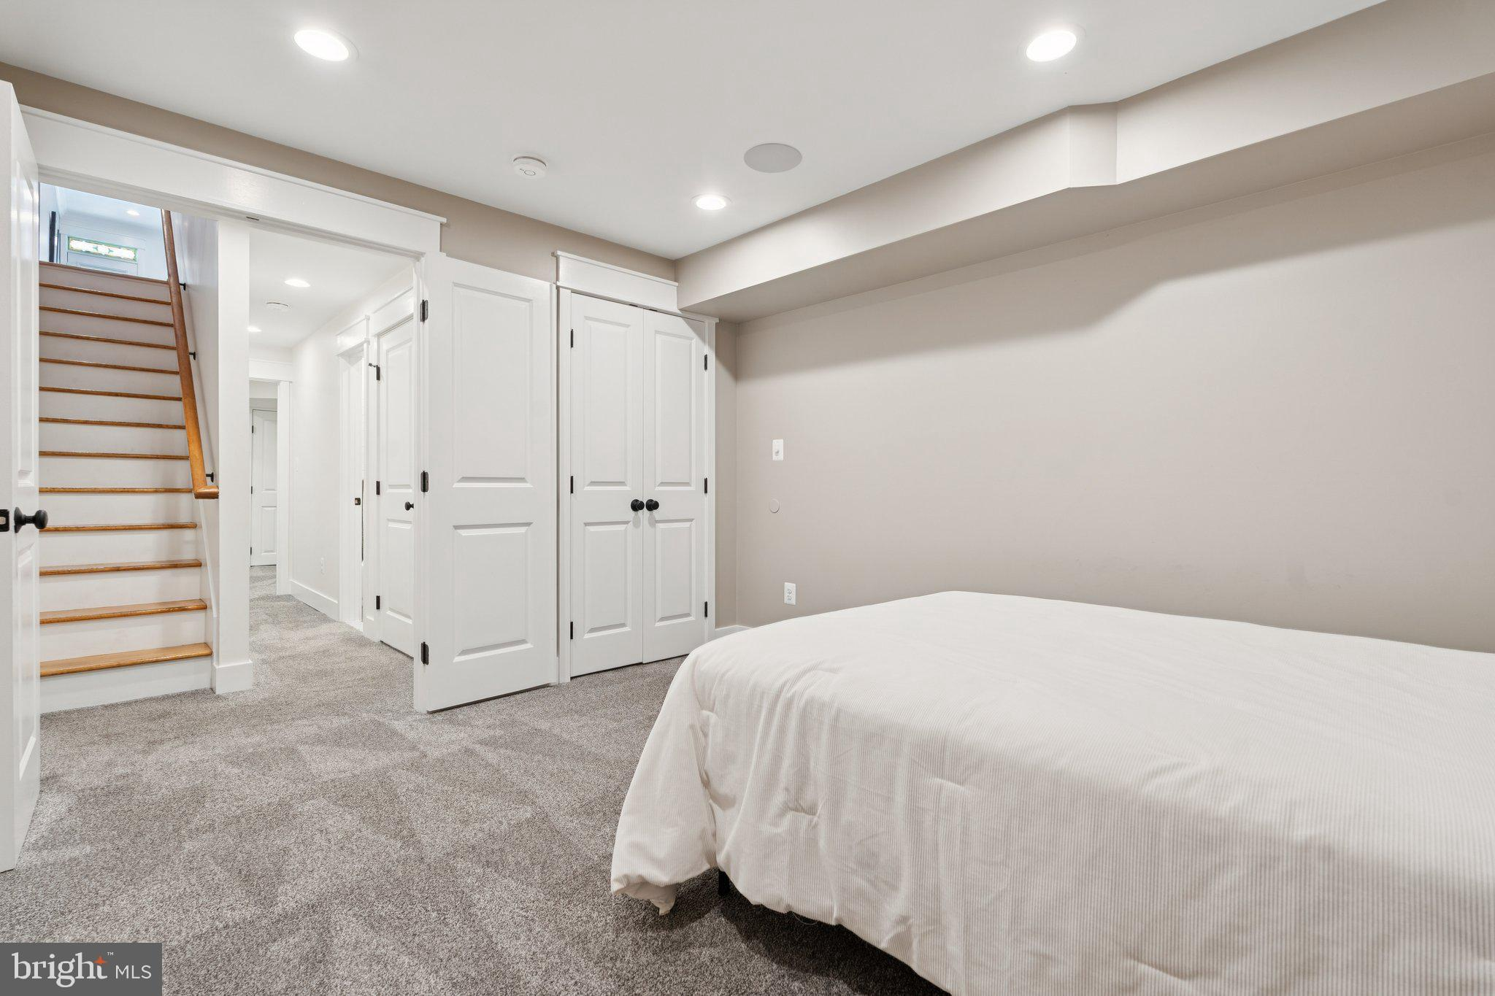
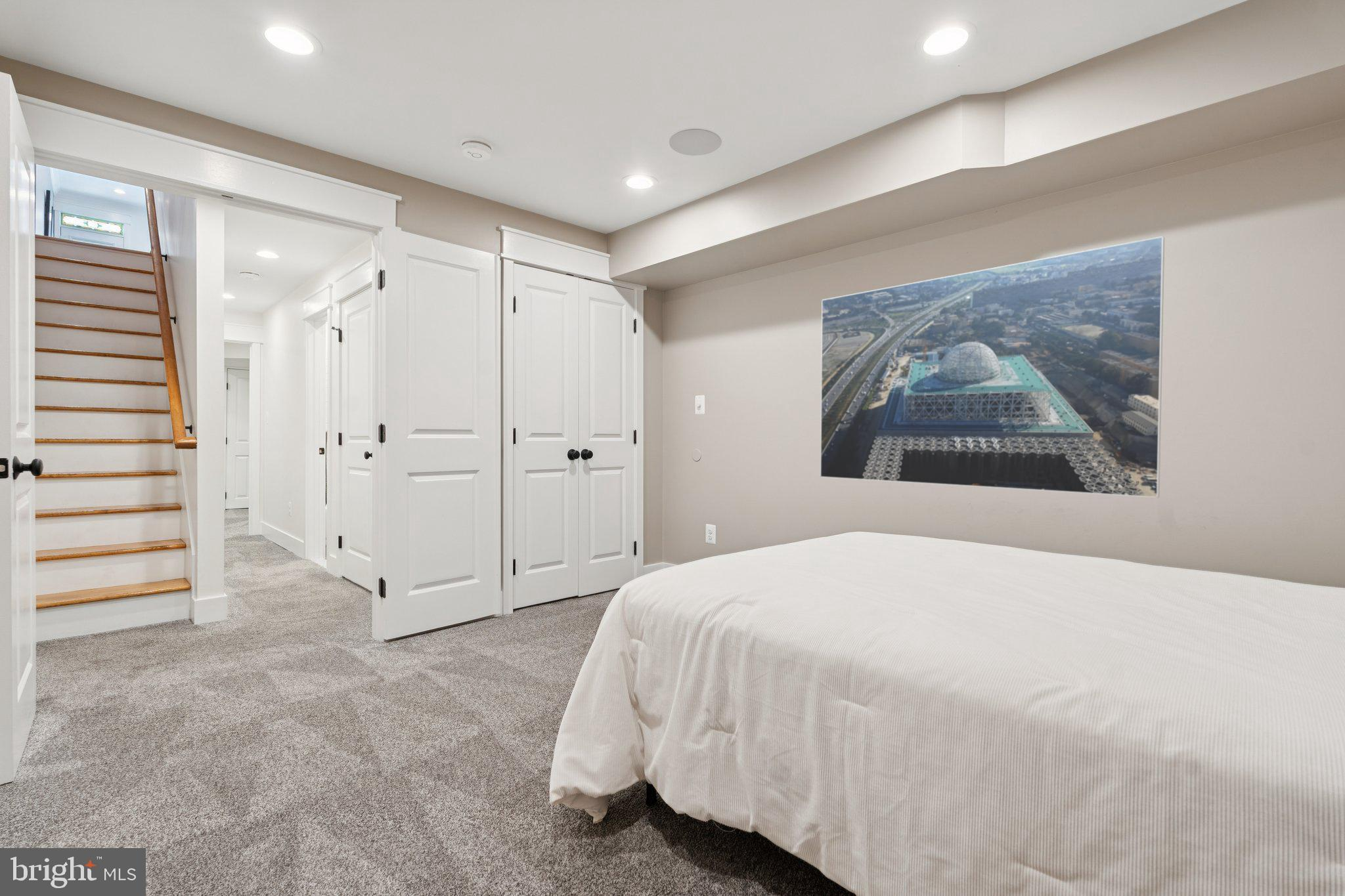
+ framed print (959, 380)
